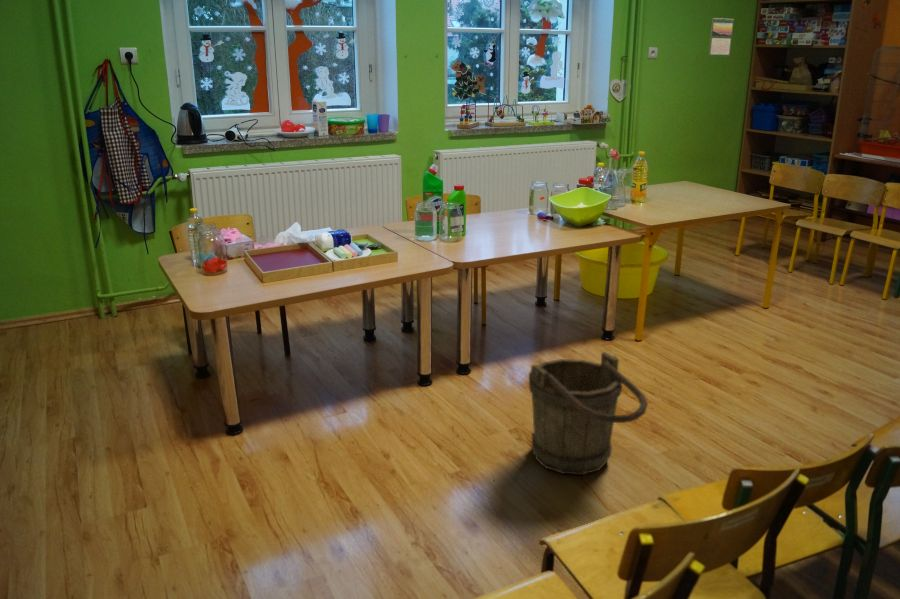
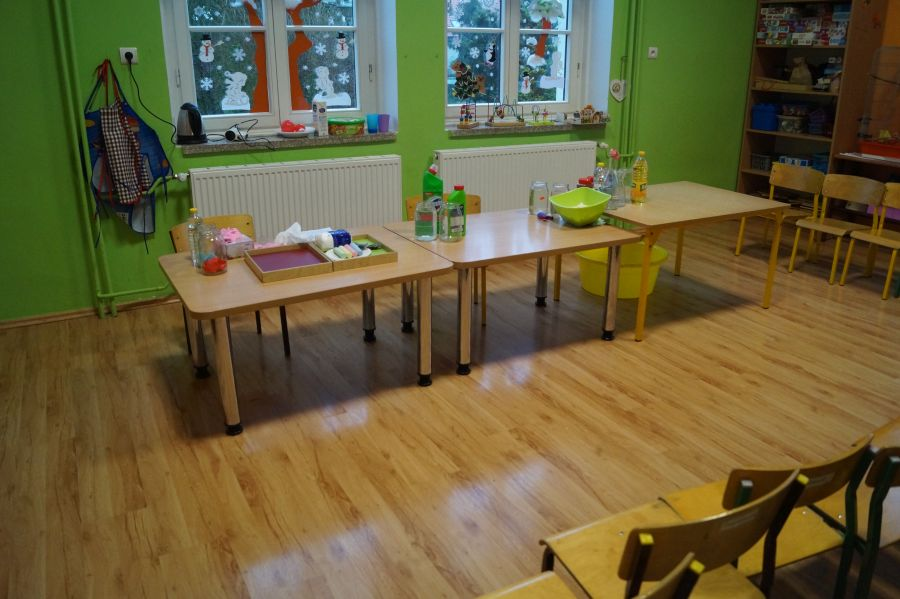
- calendar (721, 37)
- bucket (585, 419)
